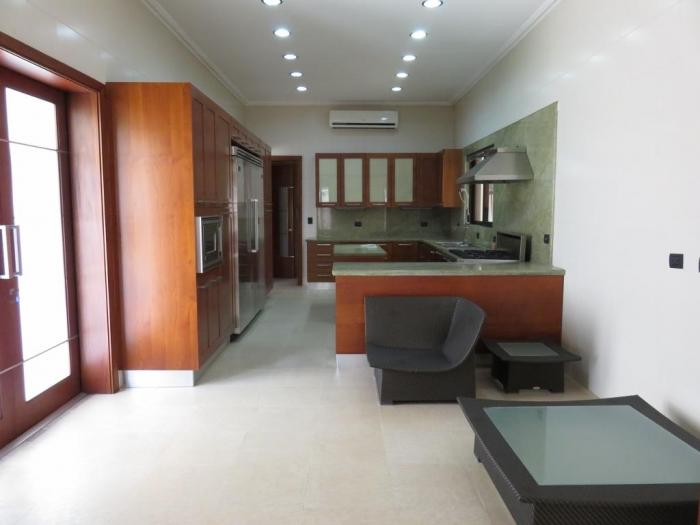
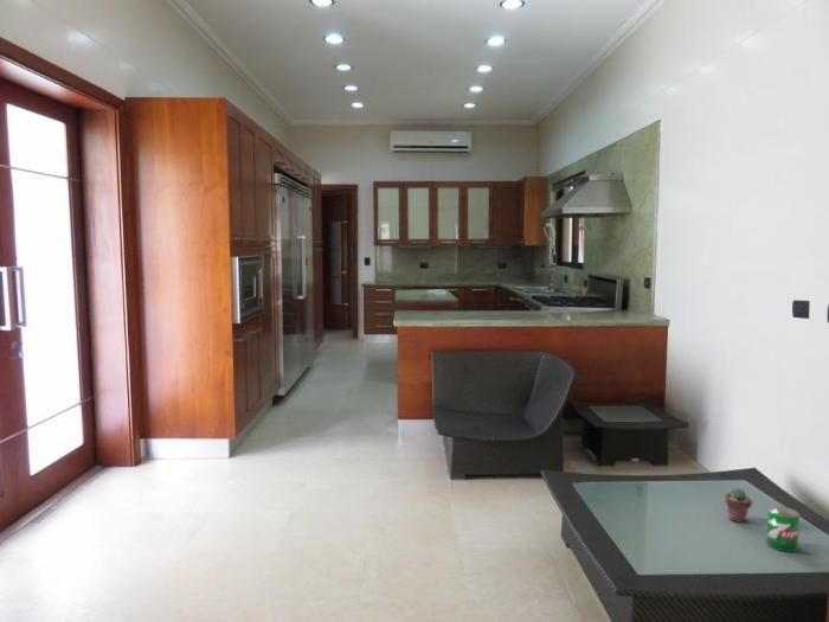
+ can (783, 528)
+ potted succulent (738, 504)
